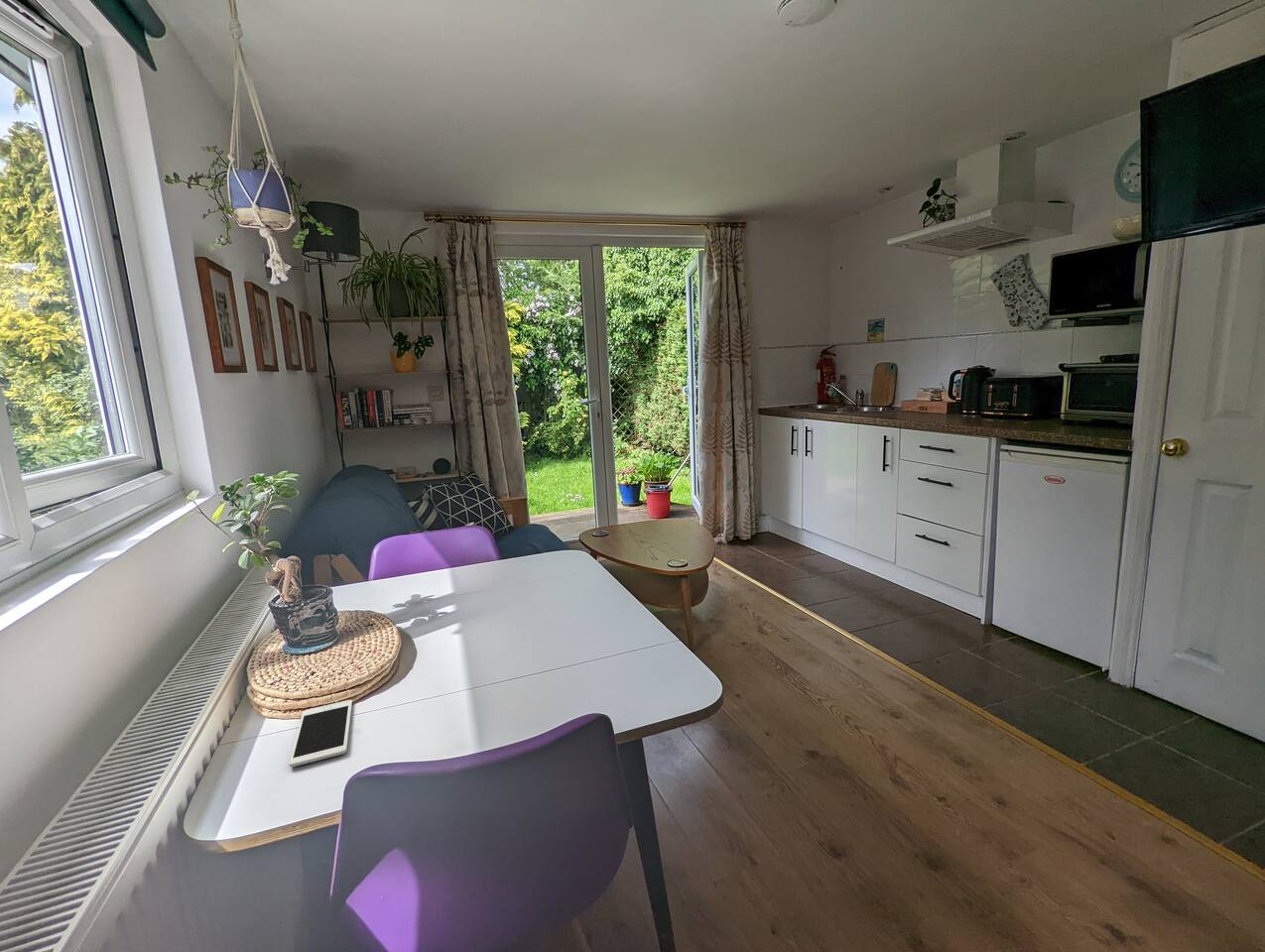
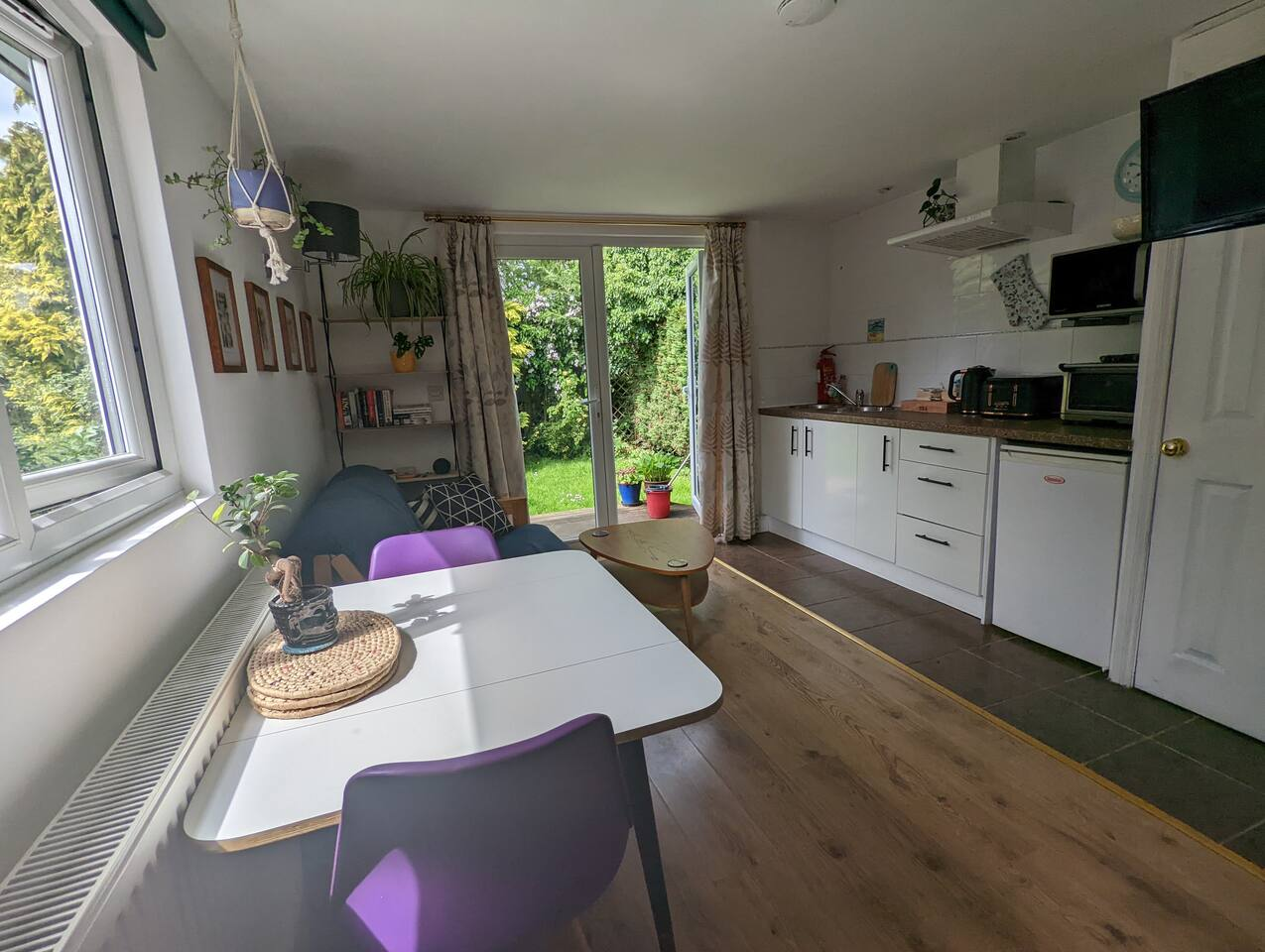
- cell phone (323, 730)
